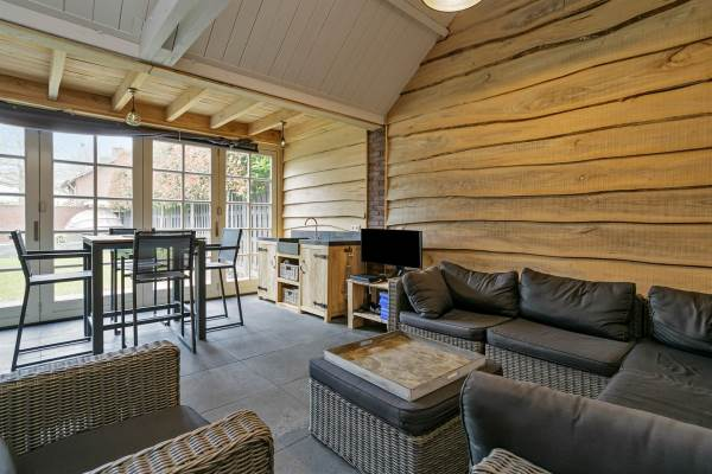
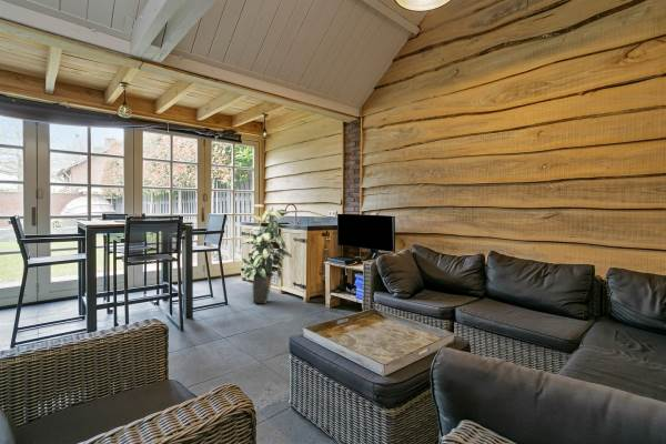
+ indoor plant (263, 252)
